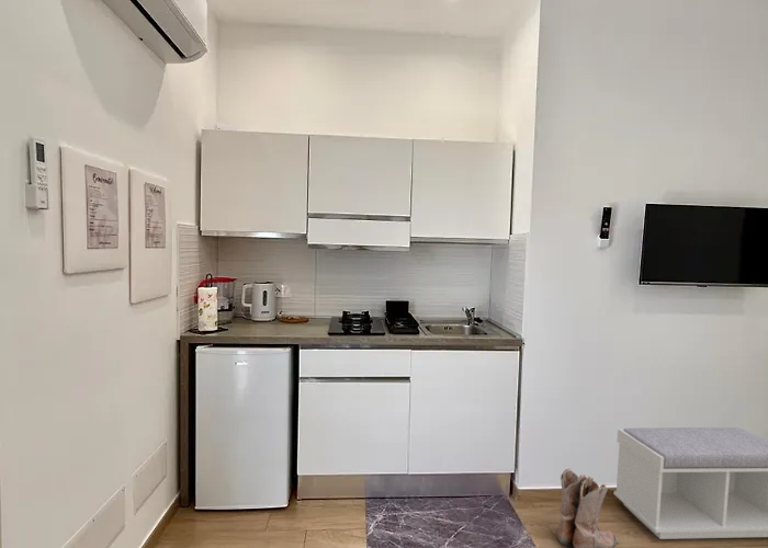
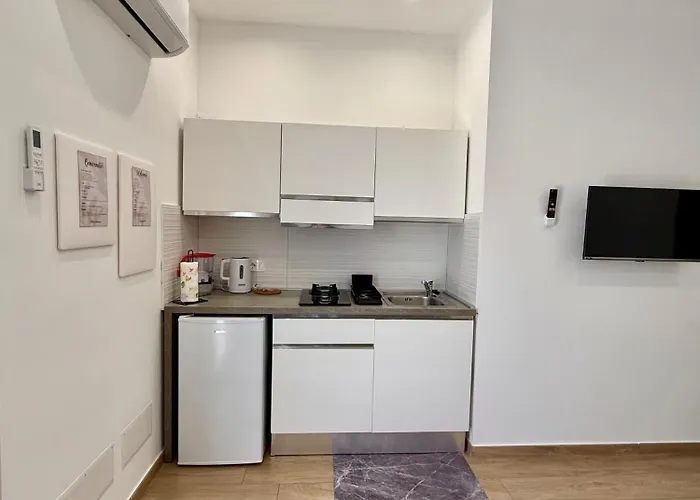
- boots (588, 505)
- bench (701, 479)
